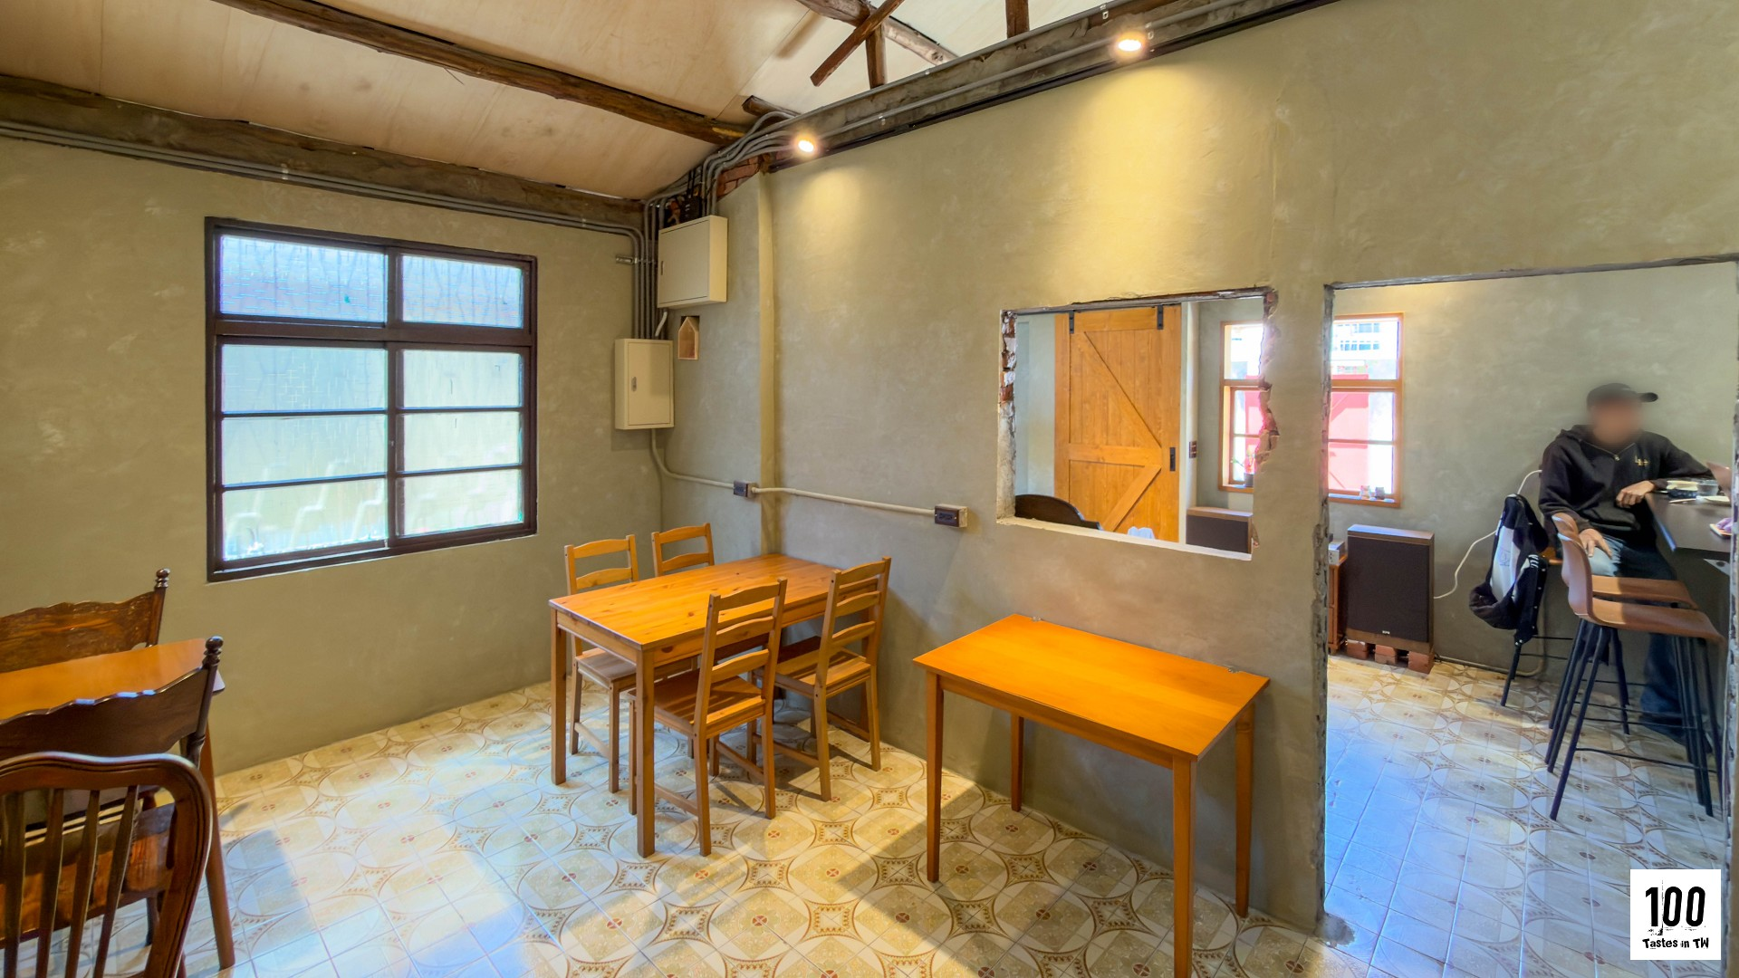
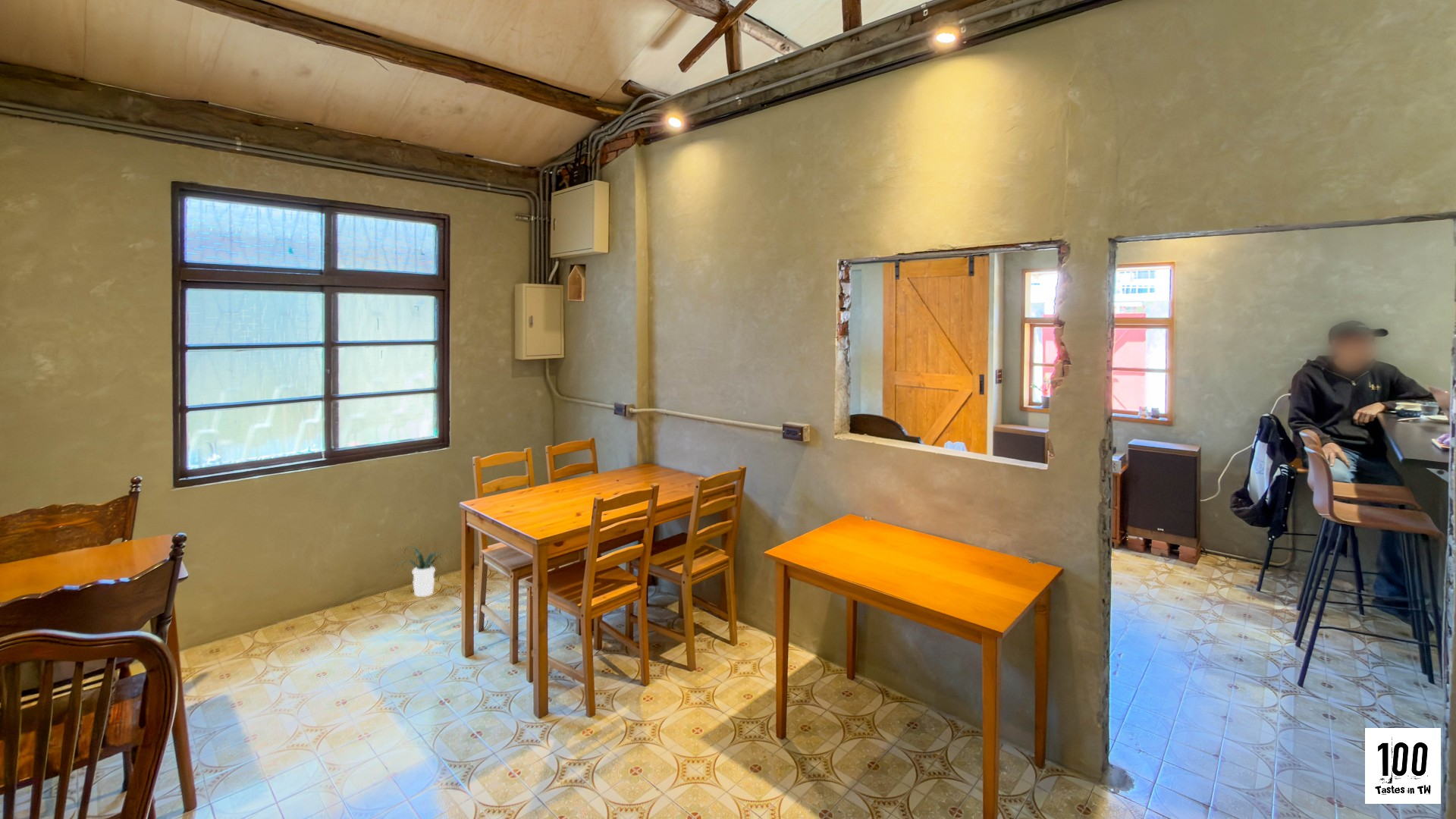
+ potted plant (422, 571)
